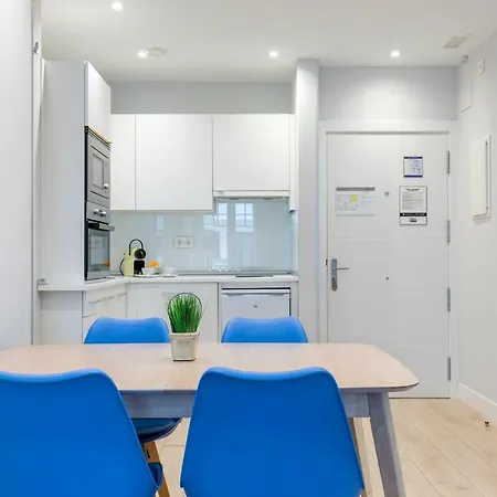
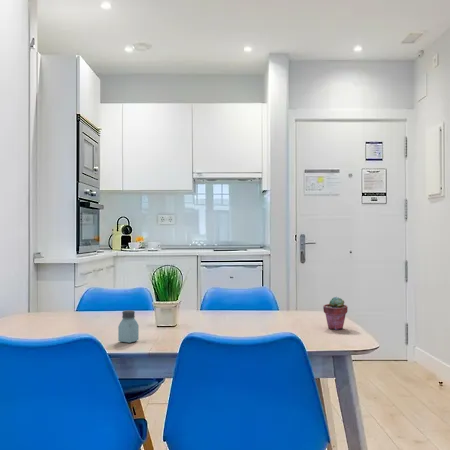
+ potted succulent (335, 312)
+ saltshaker (128, 326)
